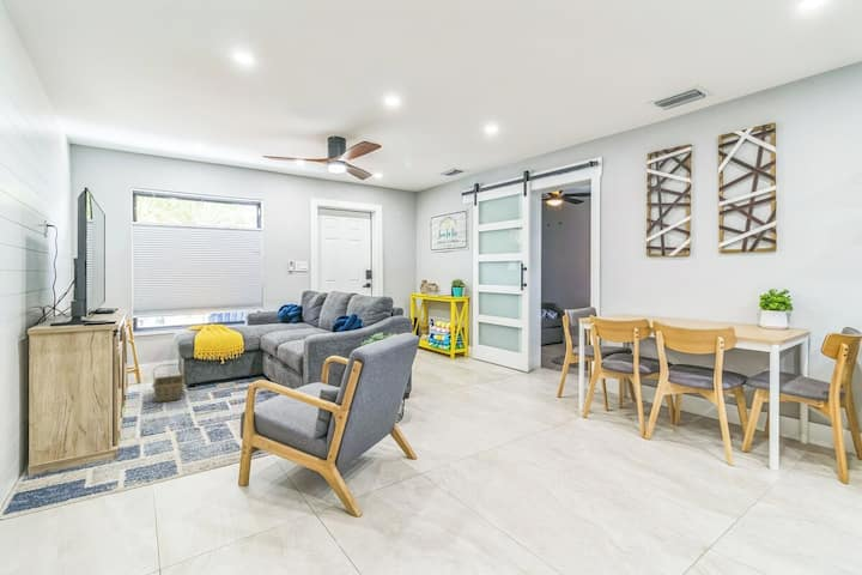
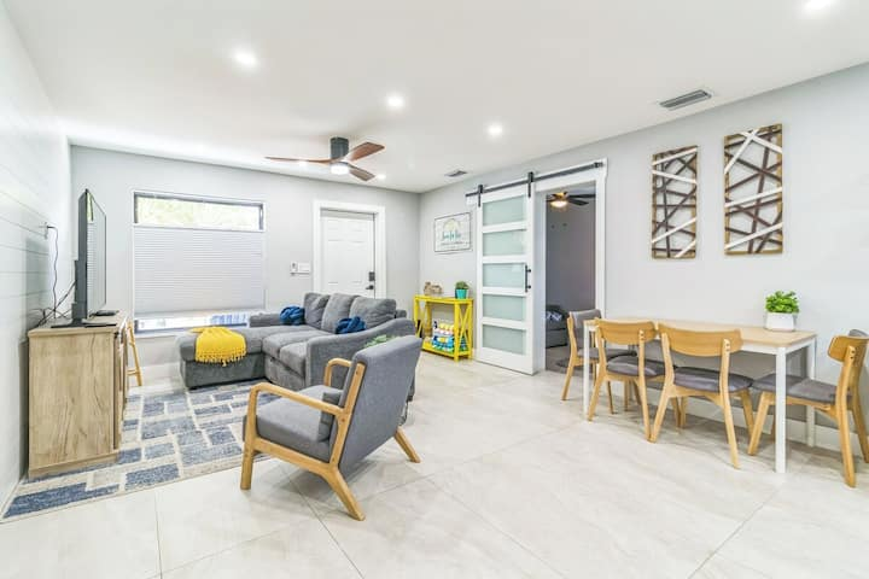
- basket (169, 380)
